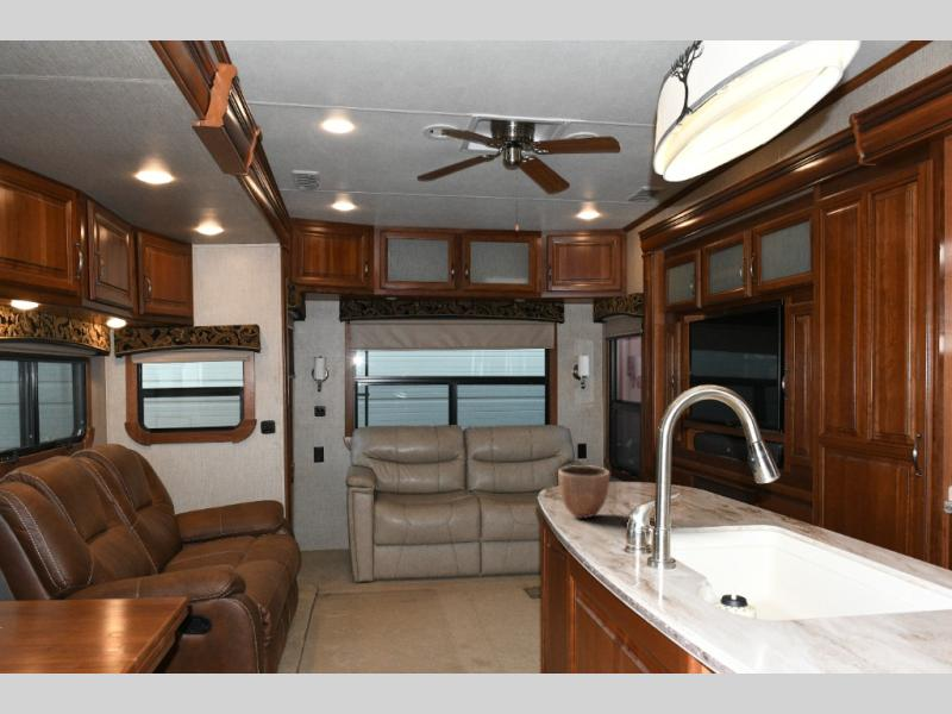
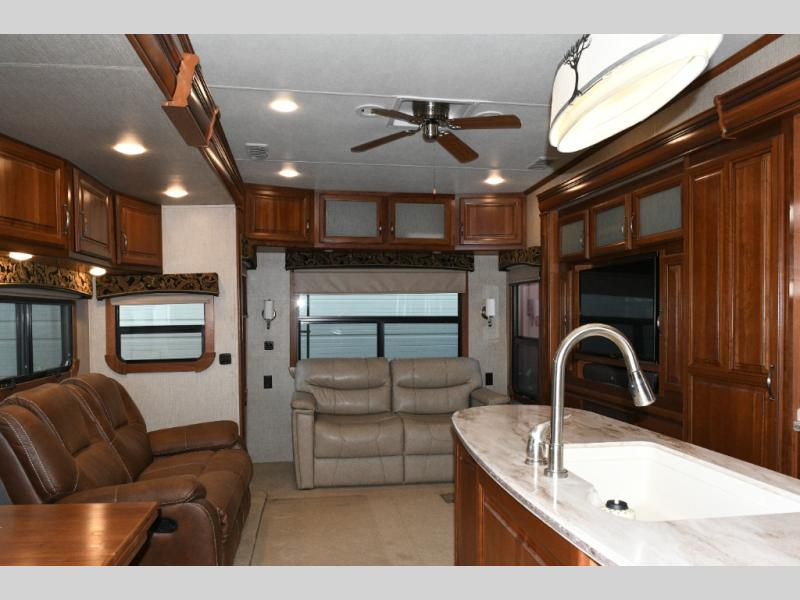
- decorative bowl (583, 493)
